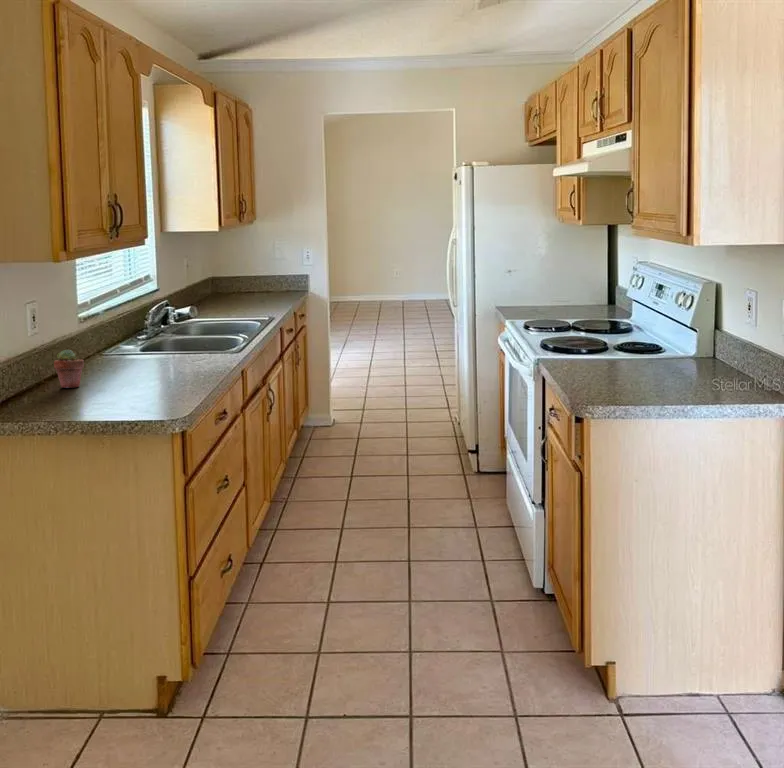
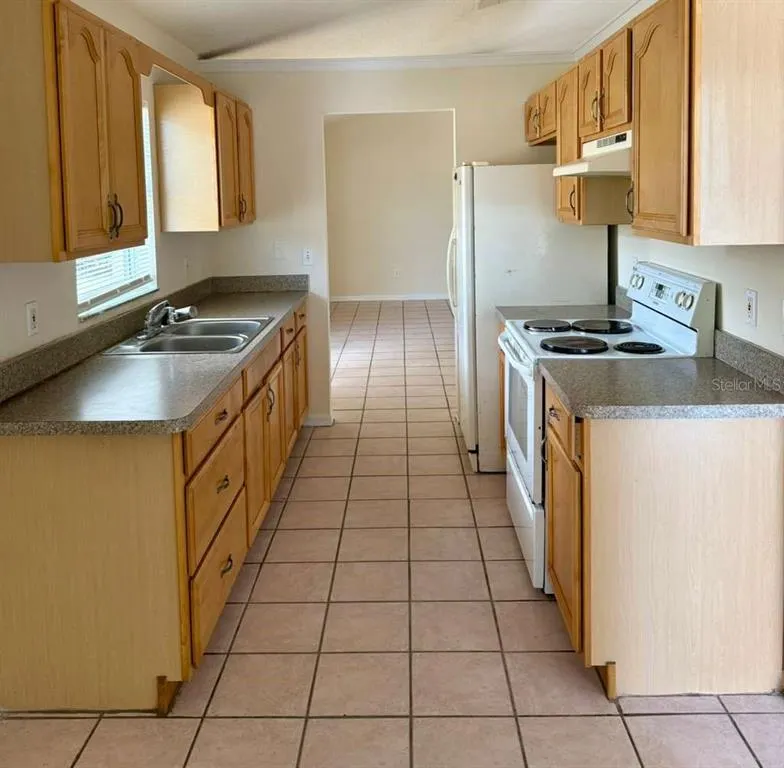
- potted succulent (69, 368)
